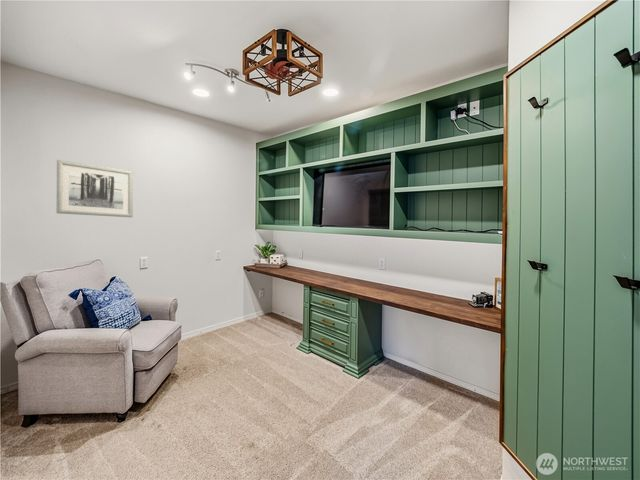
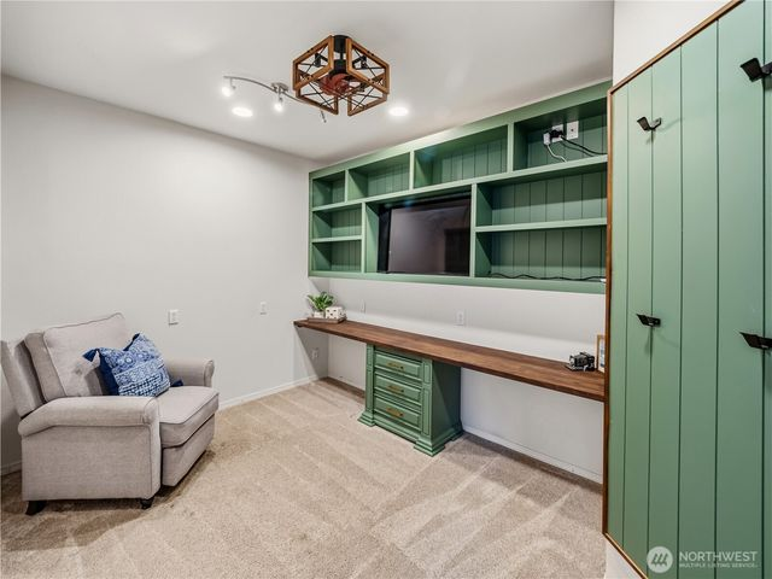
- wall art (97, 190)
